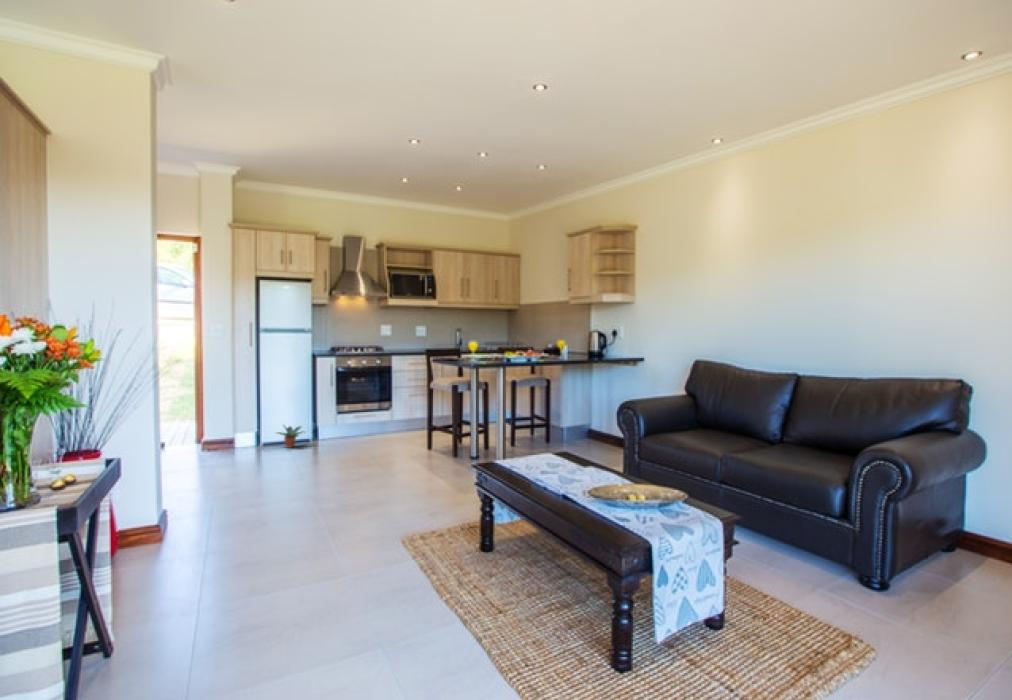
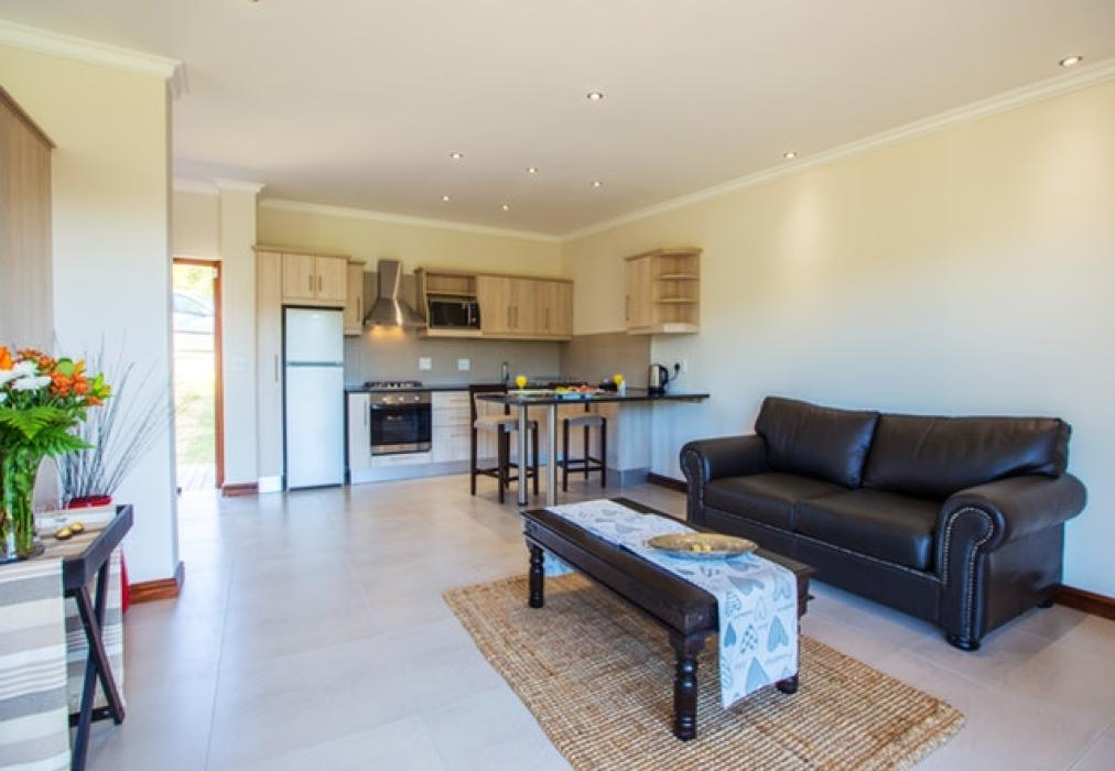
- potted plant (290, 435)
